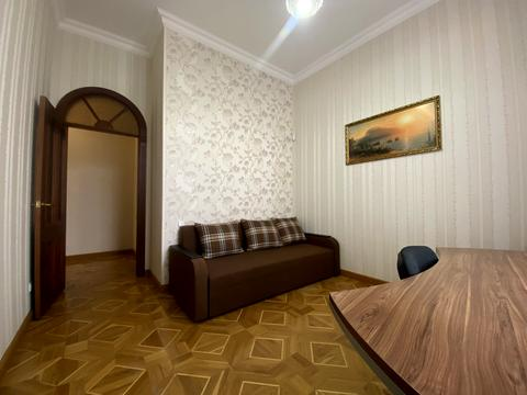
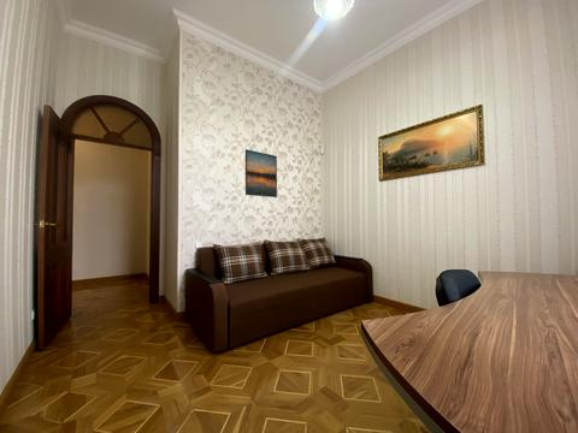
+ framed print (261, 174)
